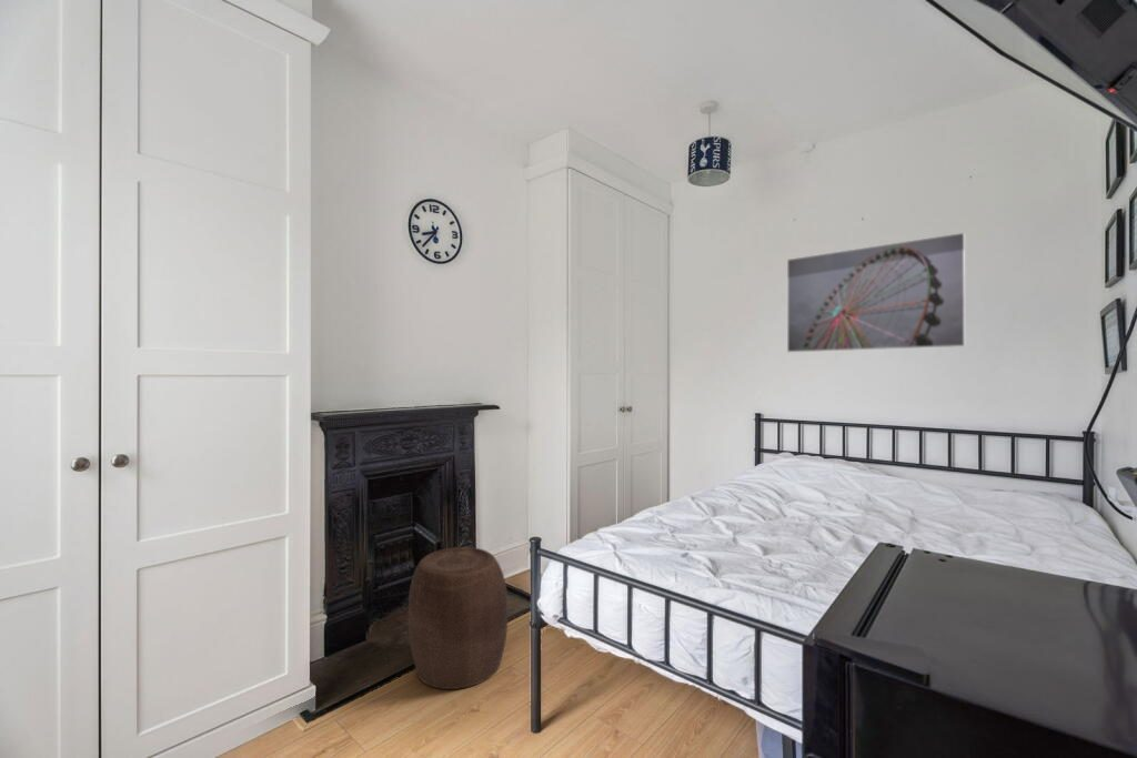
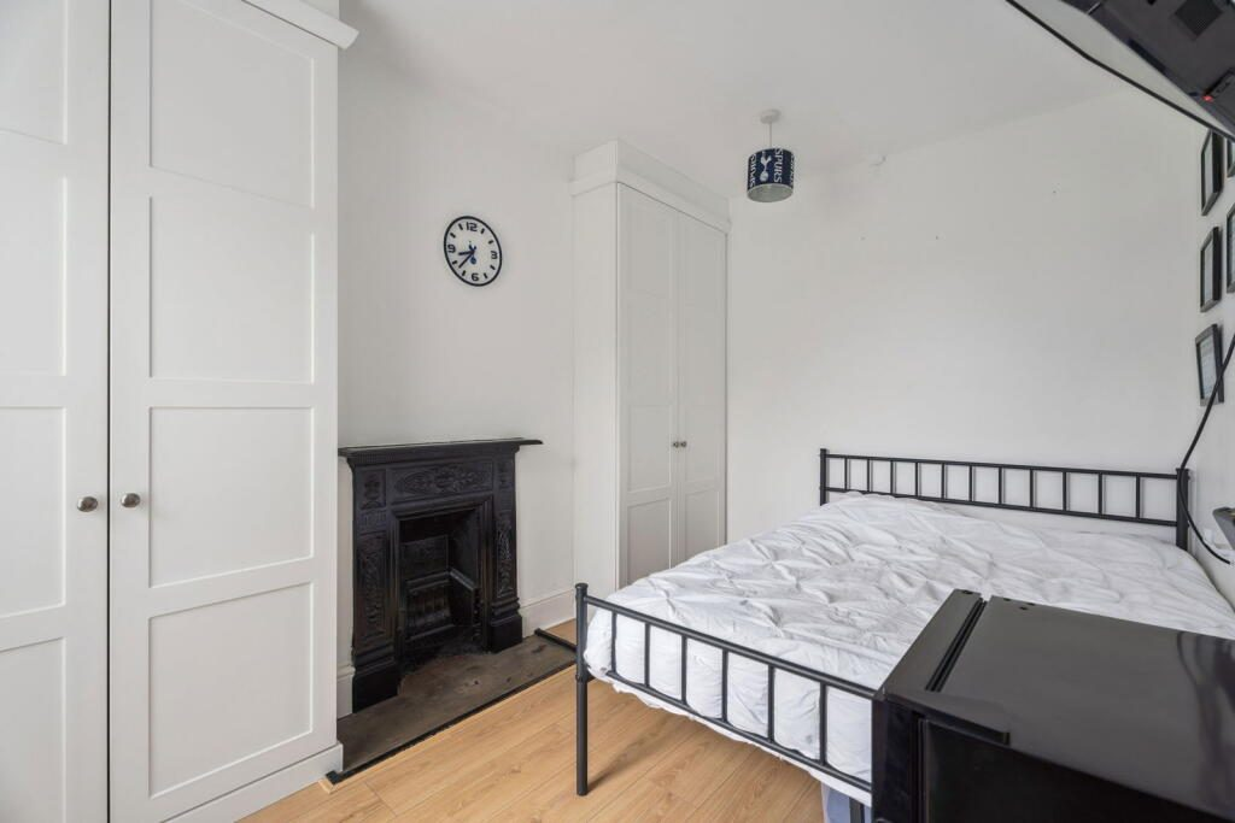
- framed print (867, 299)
- stool (459, 610)
